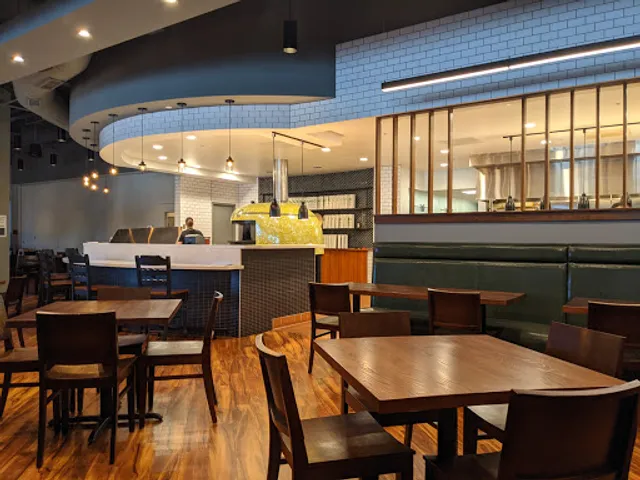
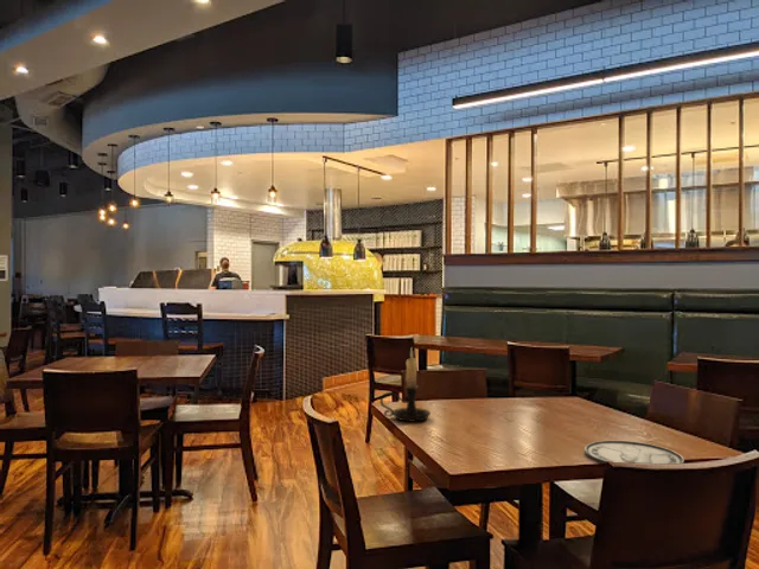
+ plate (632, 455)
+ candle holder (406, 381)
